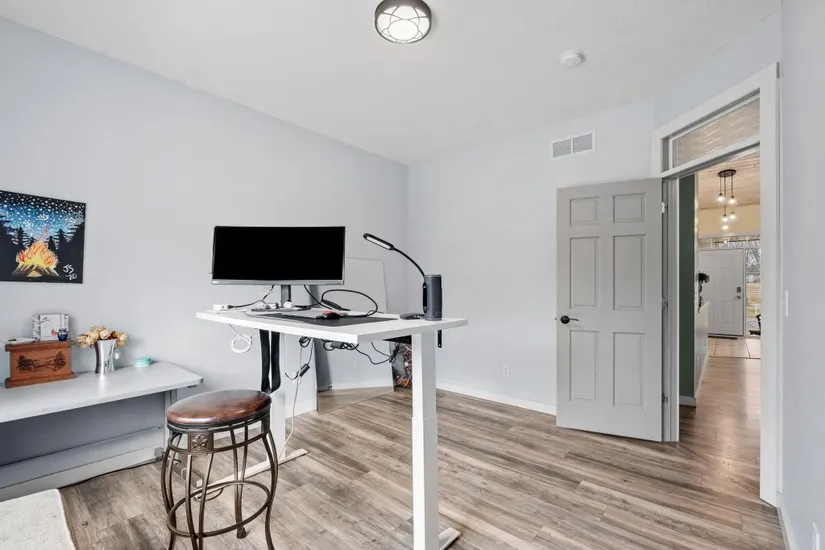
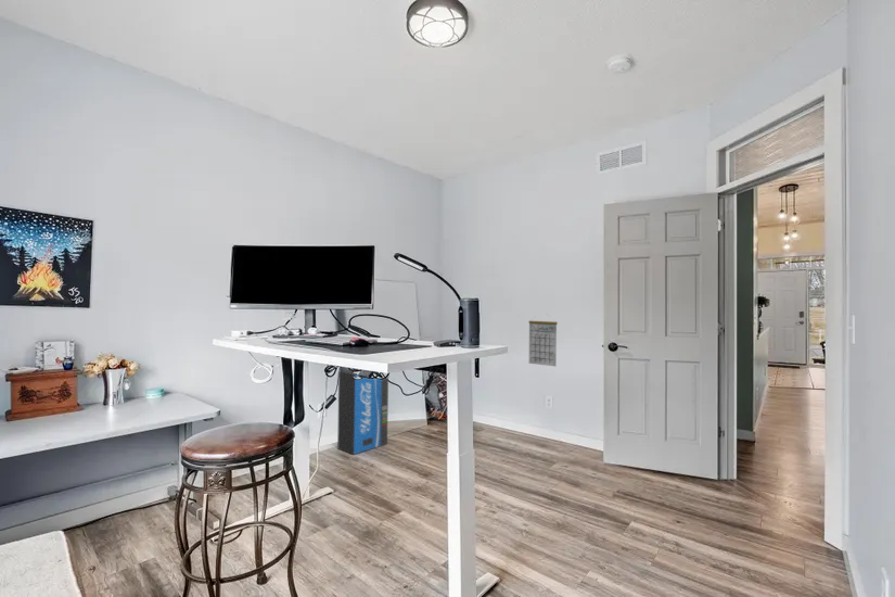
+ calendar (542, 338)
+ air purifier (363, 408)
